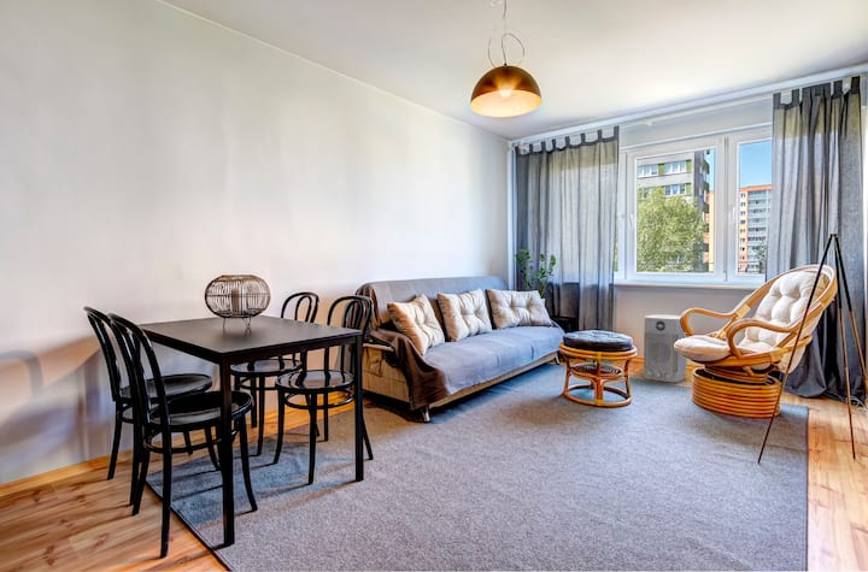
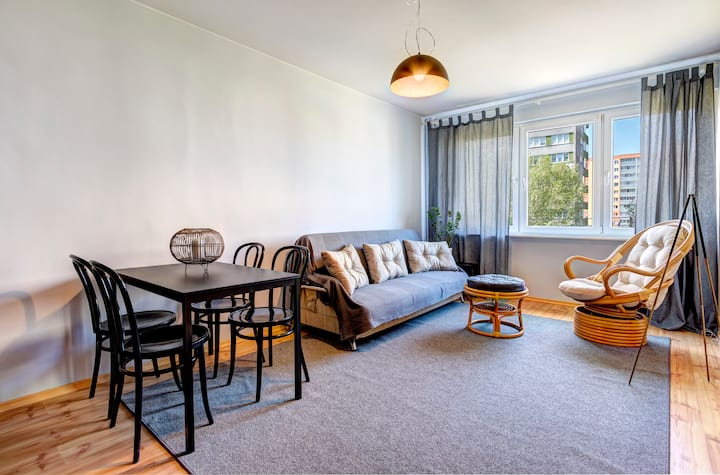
- air purifier (664, 346)
